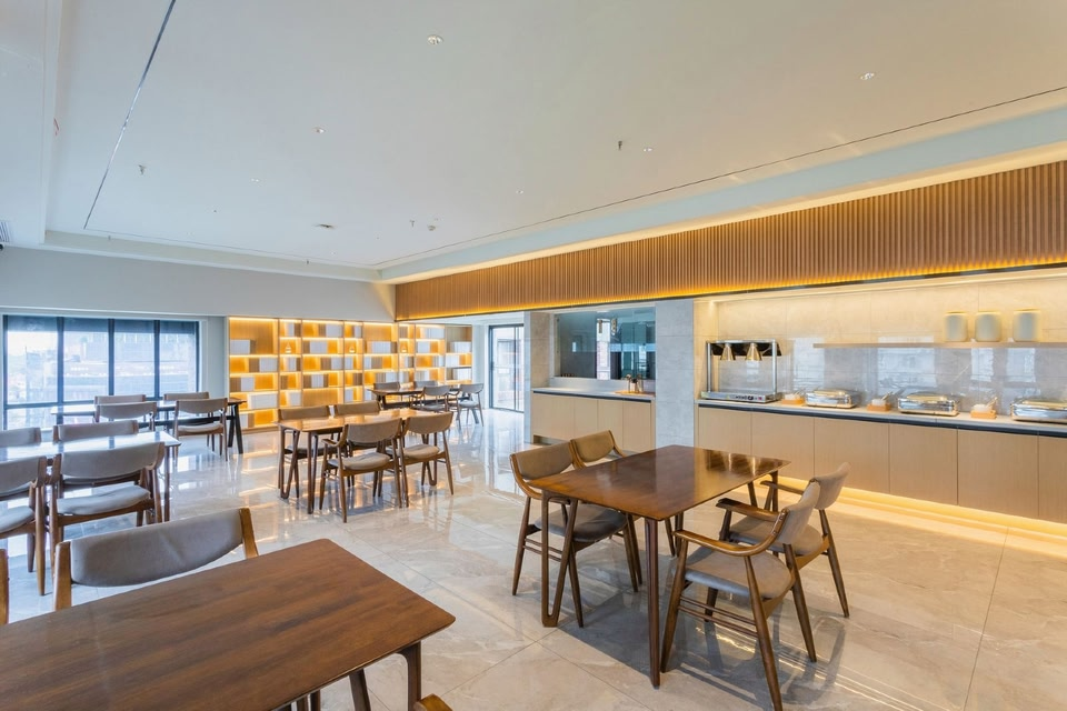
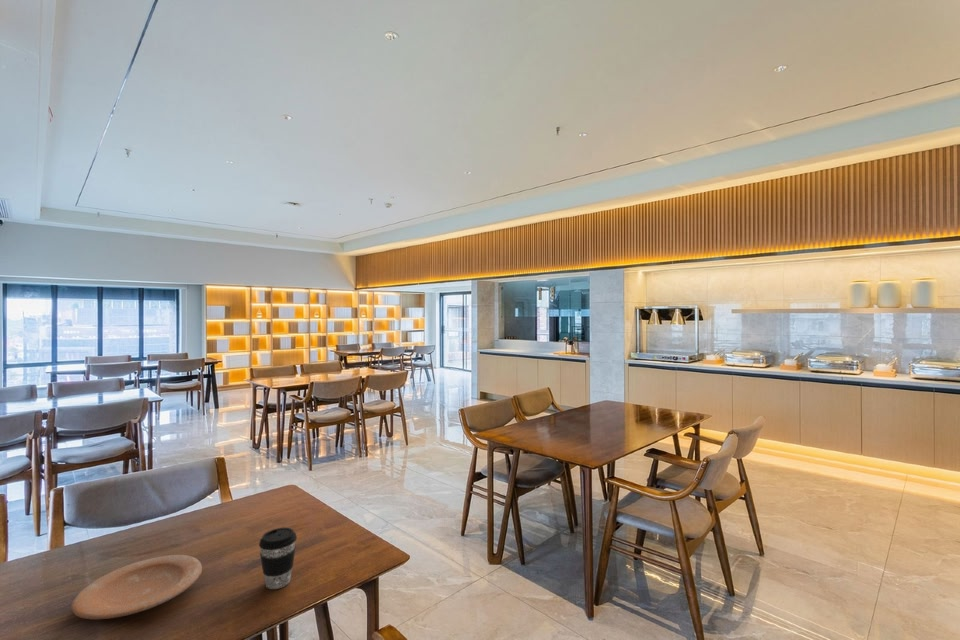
+ coffee cup (278, 558)
+ plate (141, 590)
